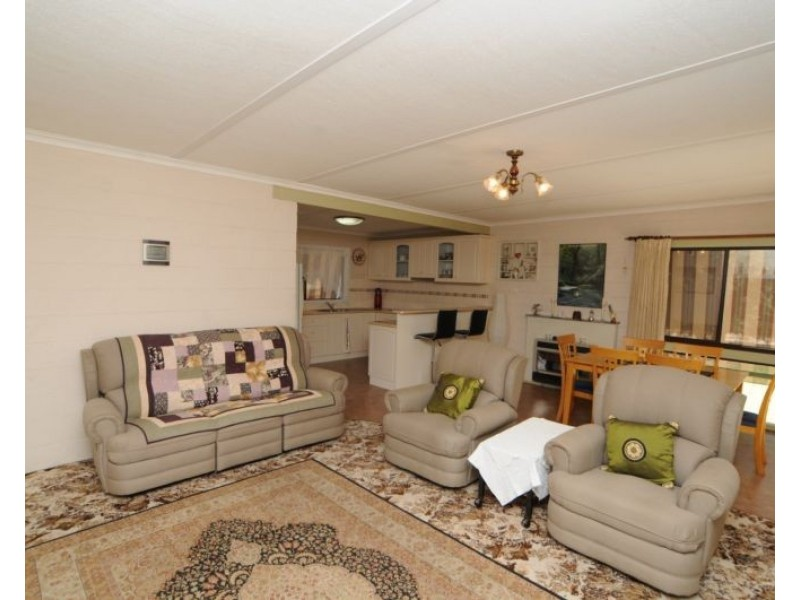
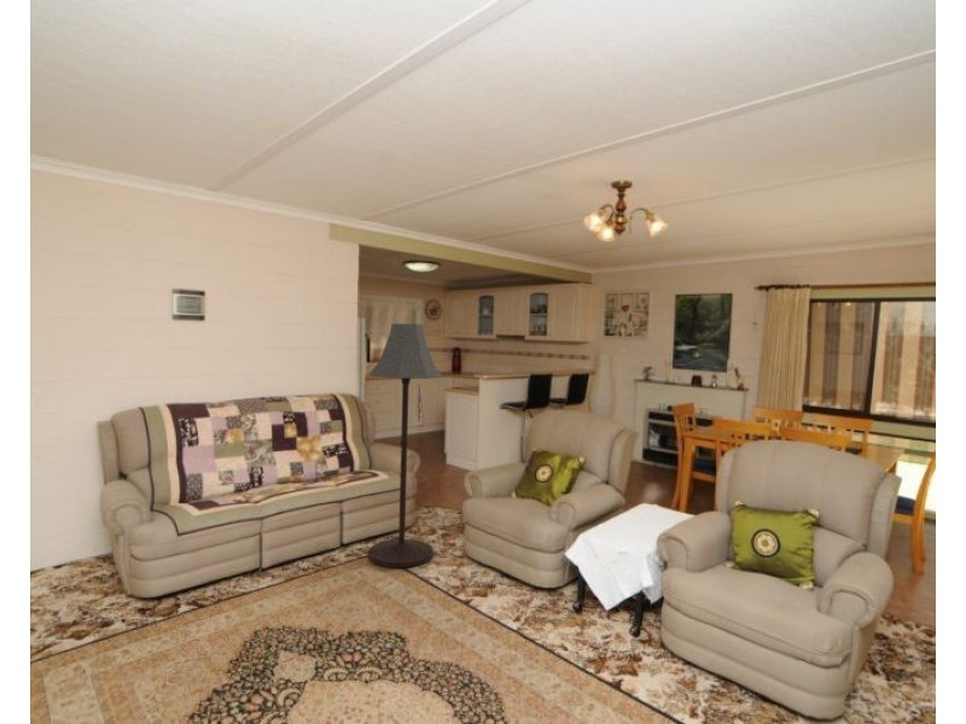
+ floor lamp (403, 439)
